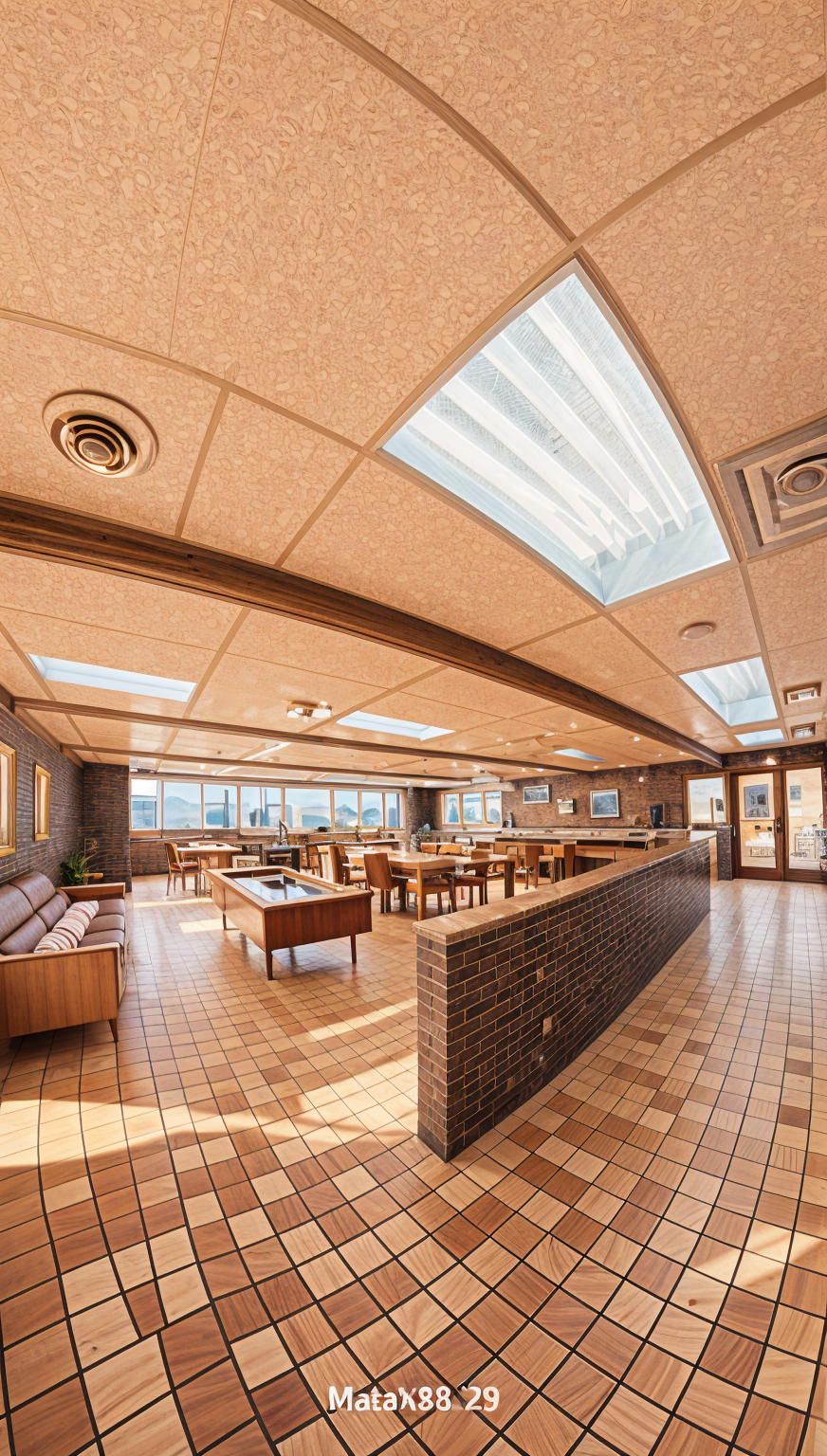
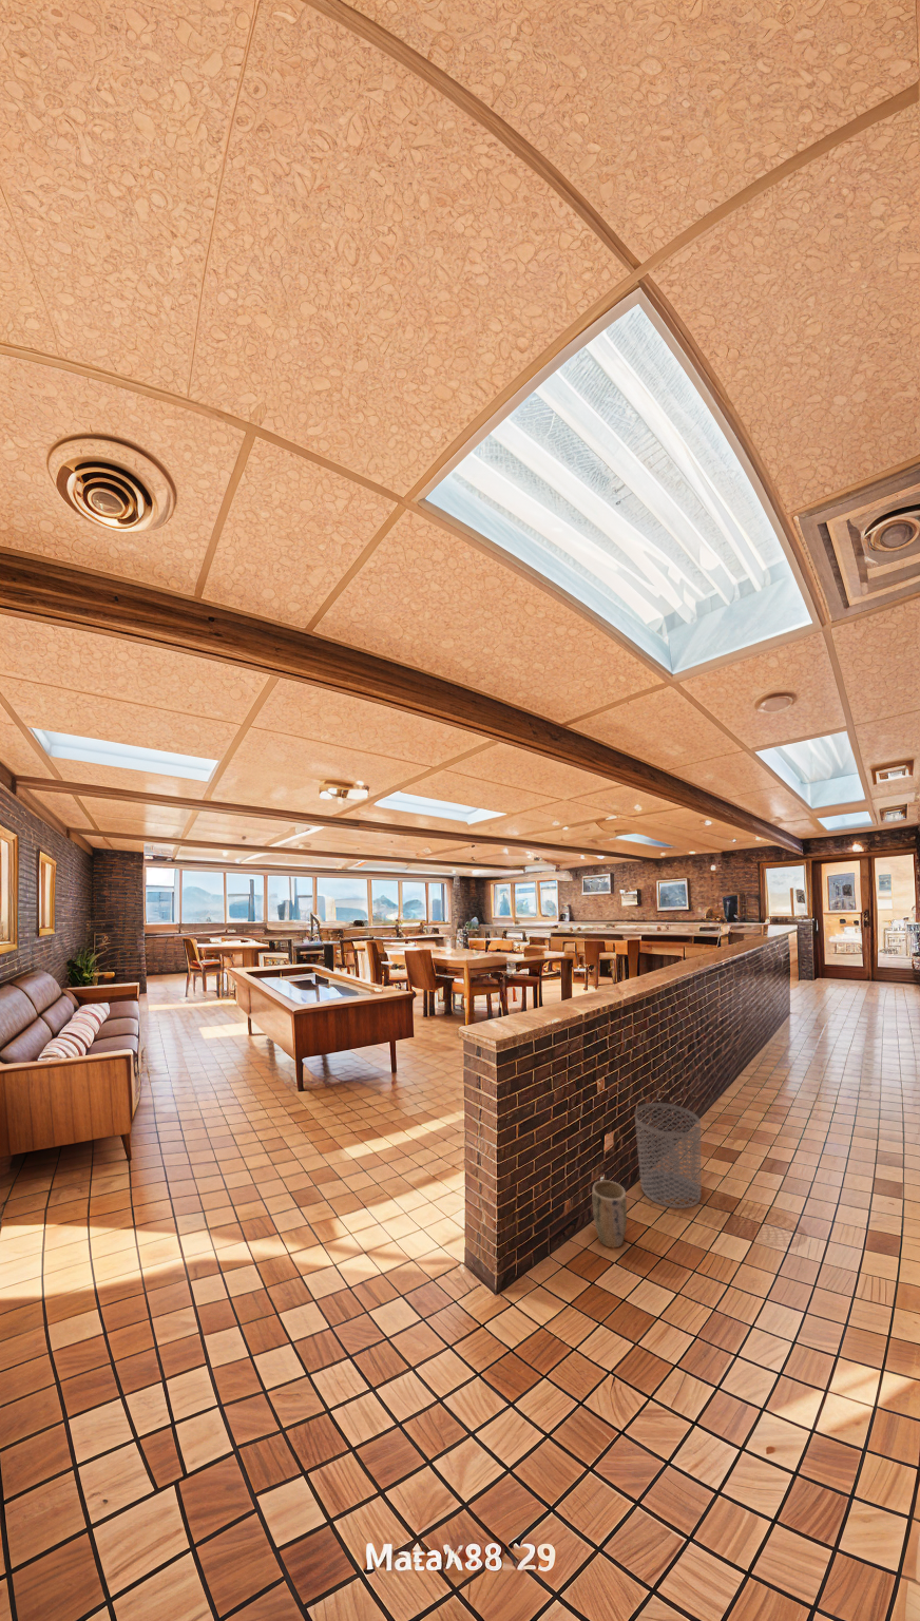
+ plant pot (609, 1214)
+ waste bin (667, 1153)
